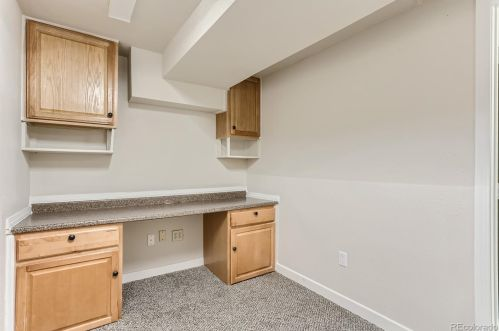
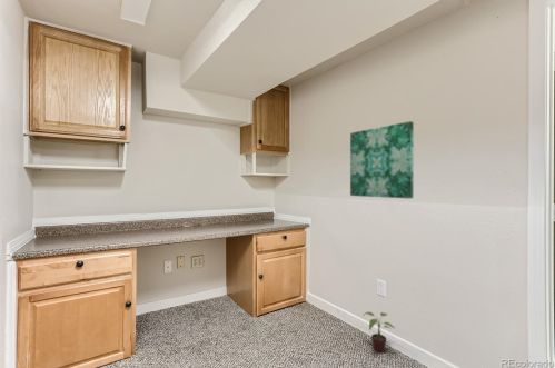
+ wall art (378, 162)
+ potted plant (378, 331)
